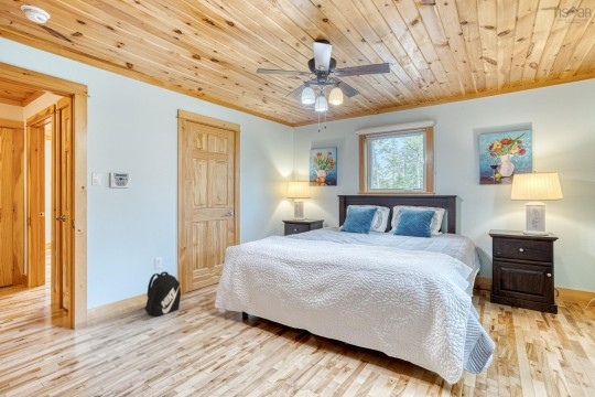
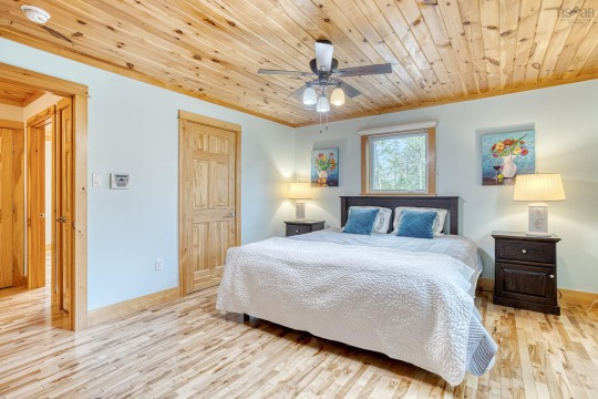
- backpack (161, 290)
